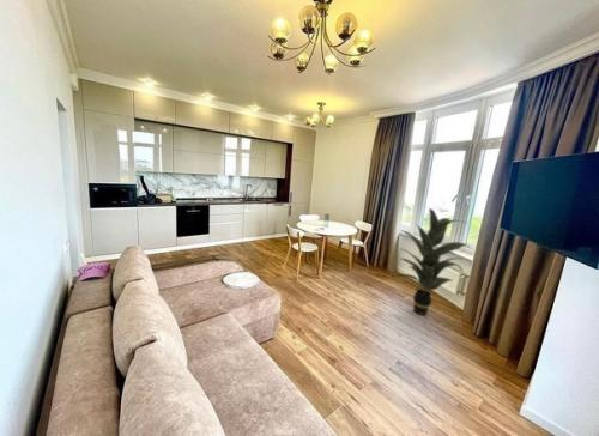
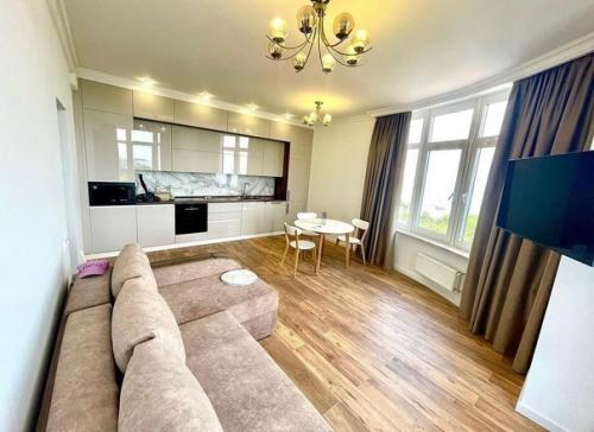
- indoor plant (429, 261)
